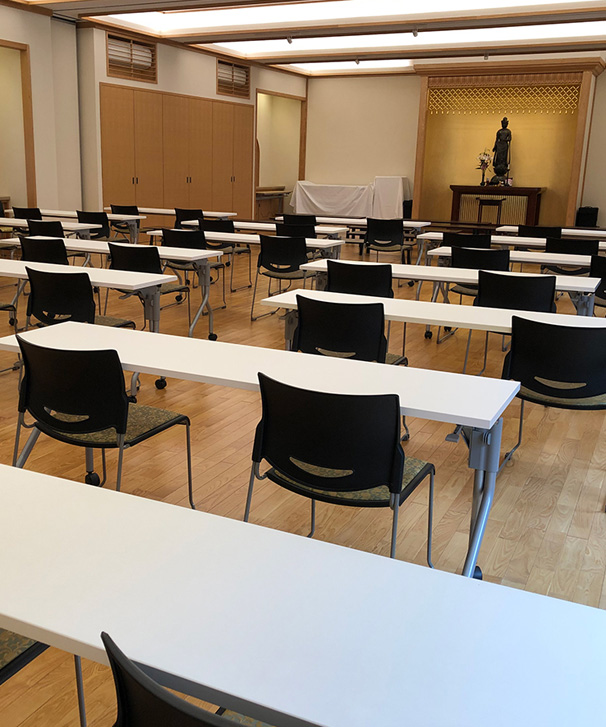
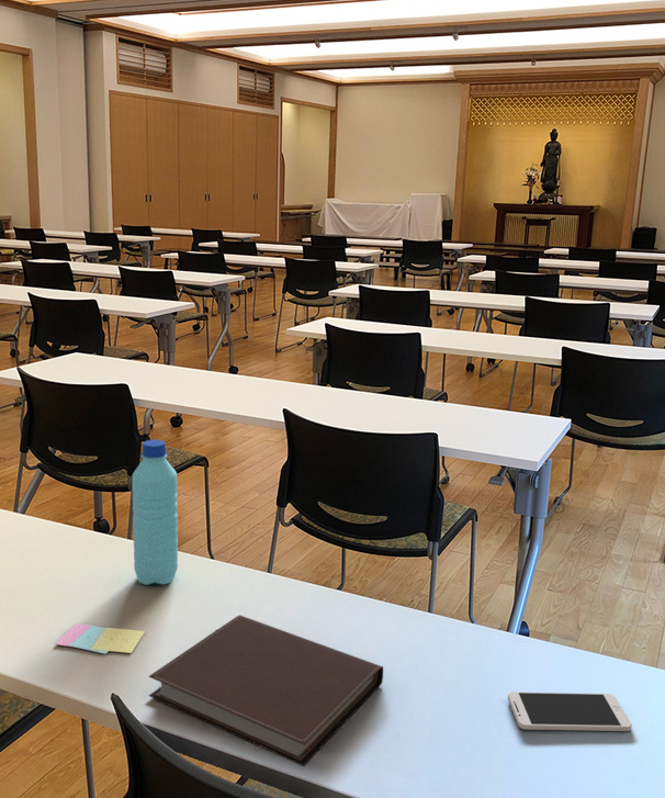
+ notebook (268, 679)
+ smartphone (567, 710)
+ sticky notes (101, 638)
+ water bottle (155, 512)
